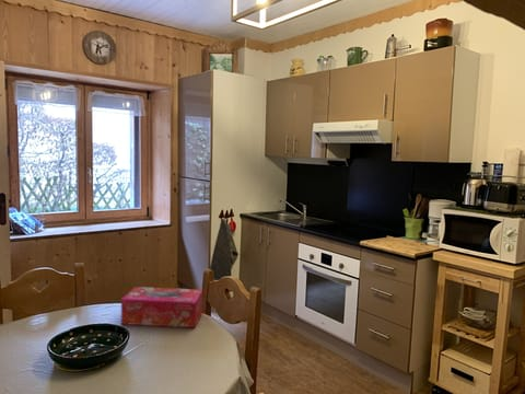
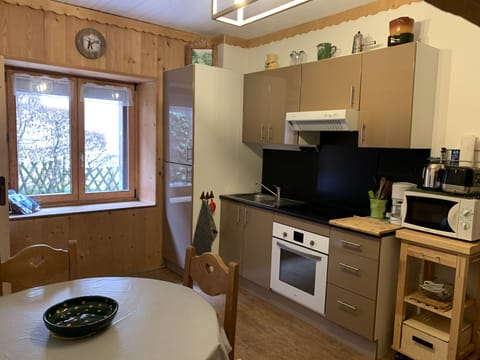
- tissue box (163, 305)
